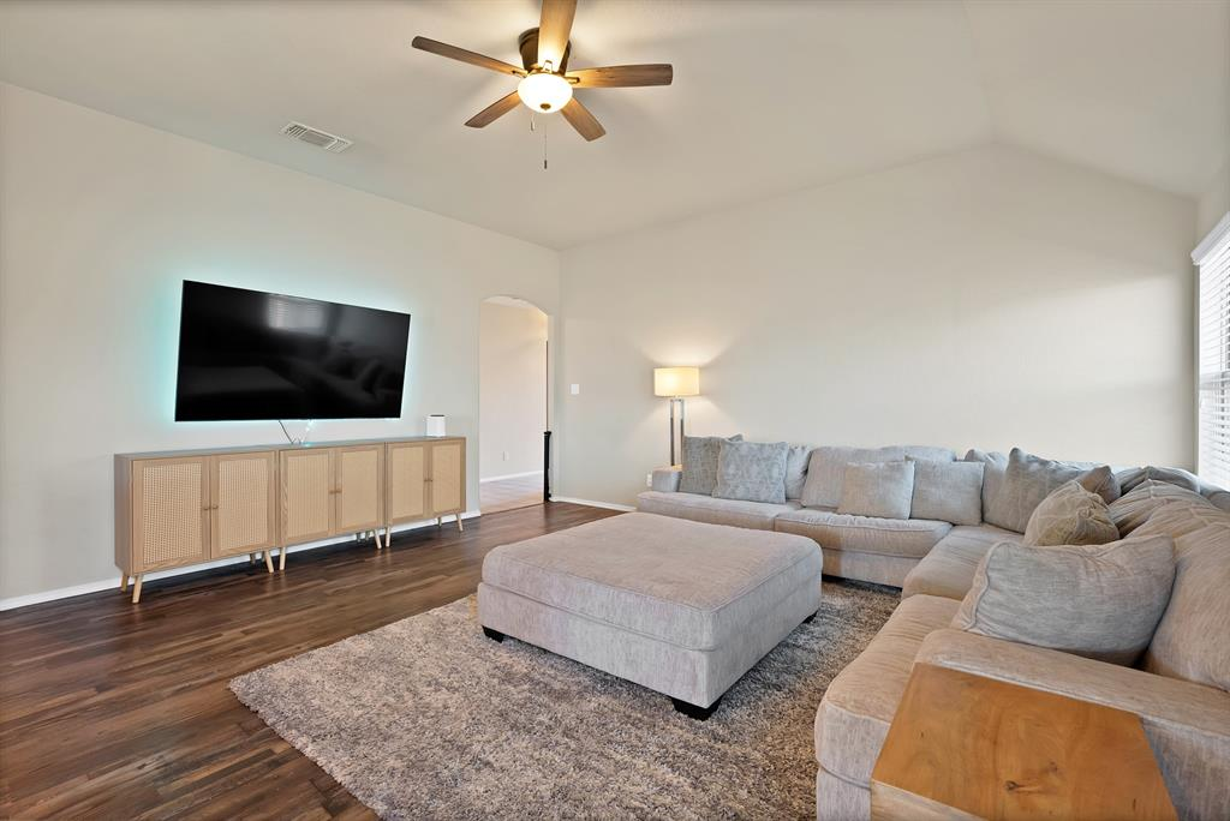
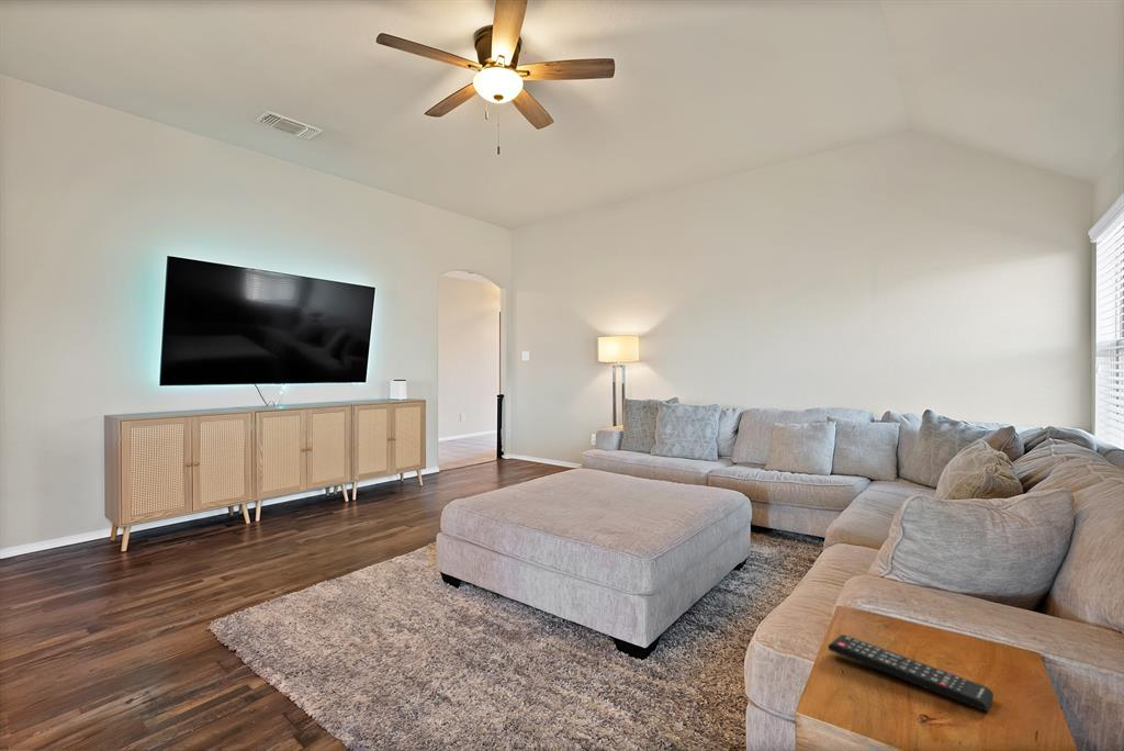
+ remote control (903, 669)
